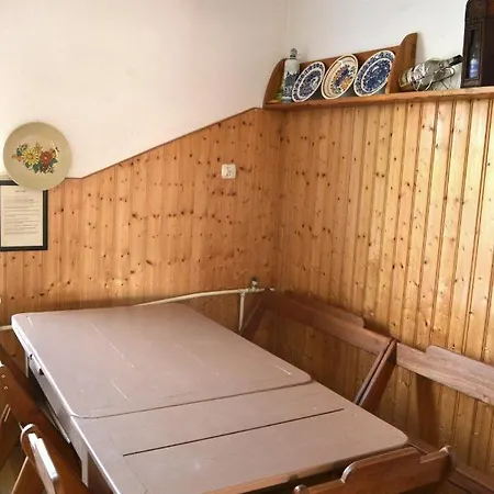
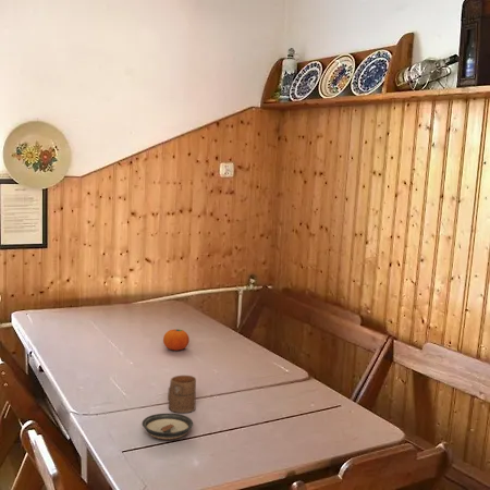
+ fruit (175, 340)
+ cup (182, 393)
+ saucer (167, 428)
